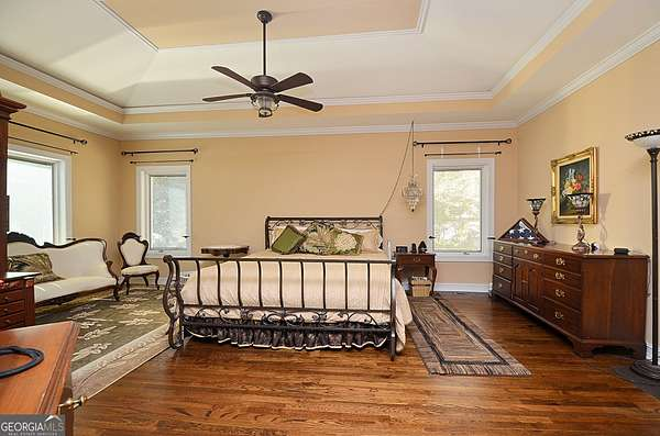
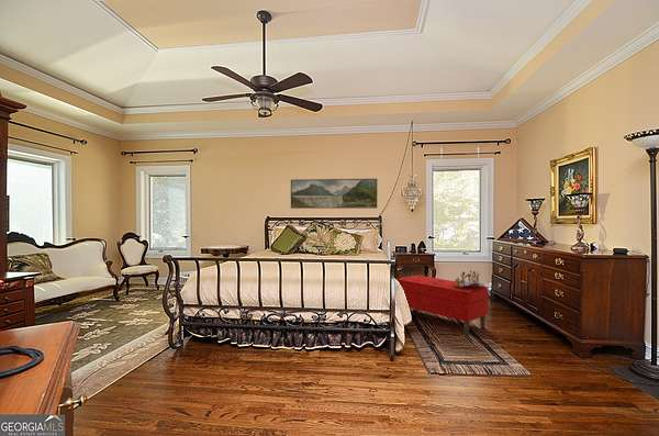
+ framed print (333, 193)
+ dried flowers (468, 278)
+ bench (438, 301)
